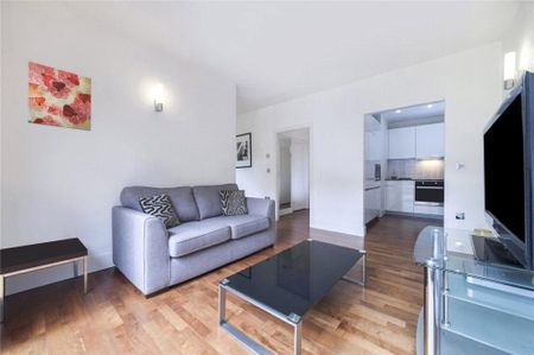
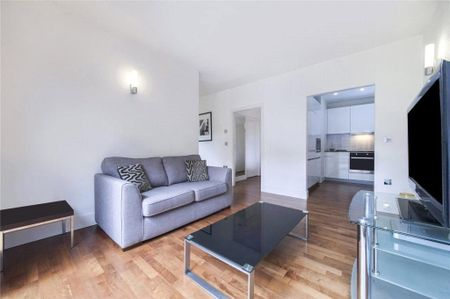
- wall art (62, 99)
